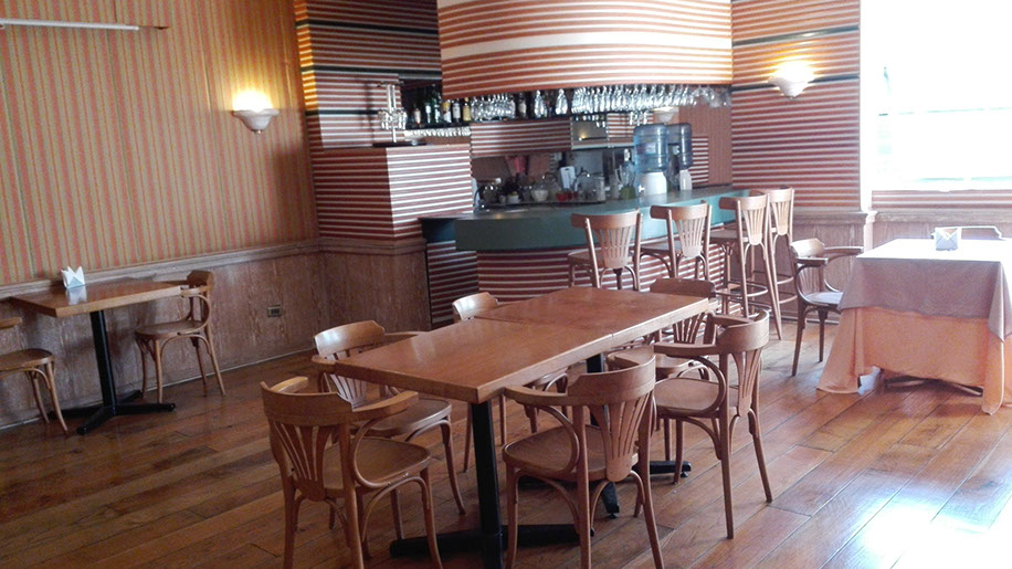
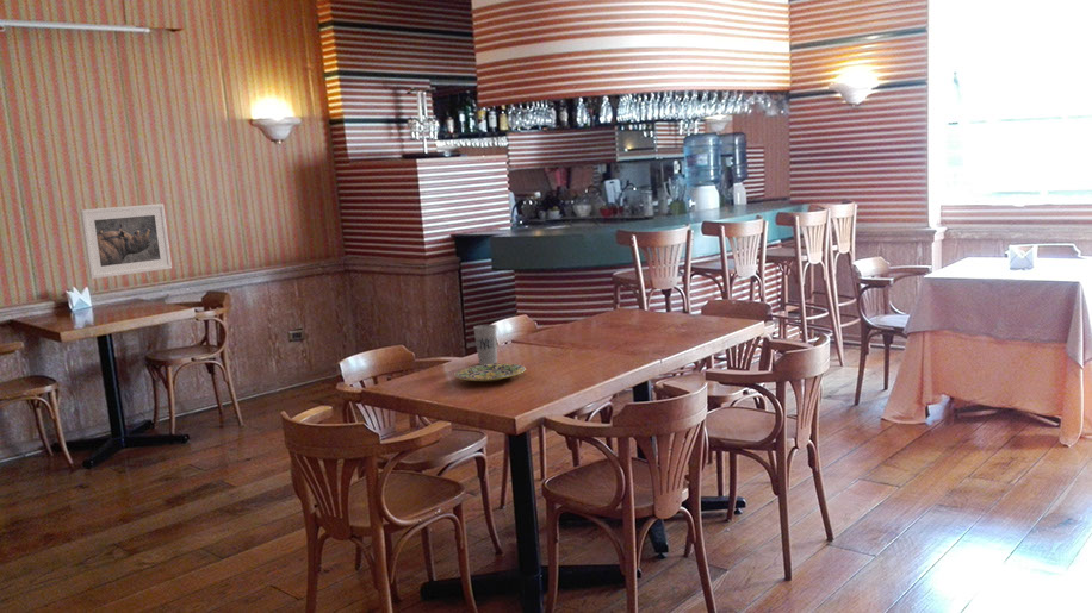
+ plate (490, 375)
+ cup (486, 344)
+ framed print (128, 239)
